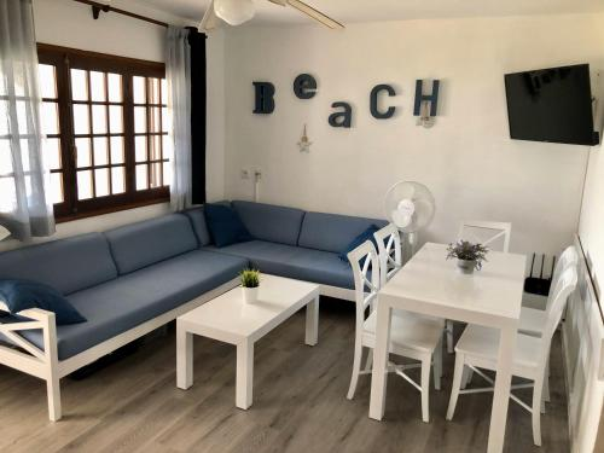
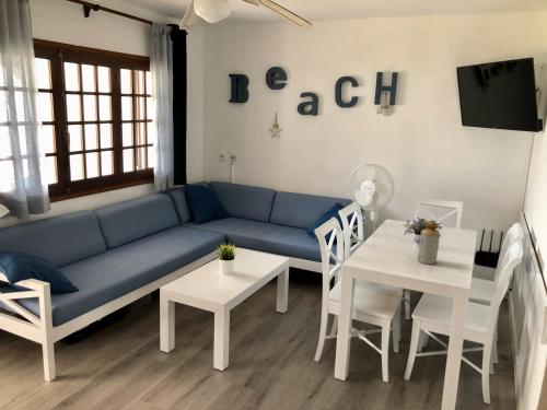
+ bottle (429, 241)
